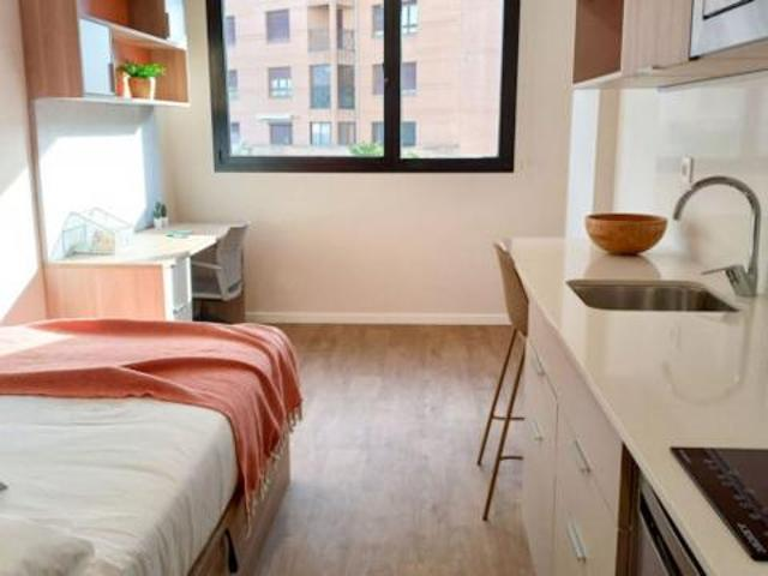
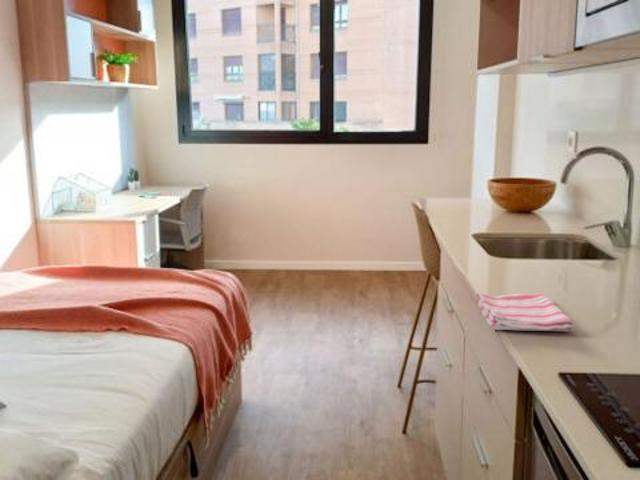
+ dish towel (521, 308)
